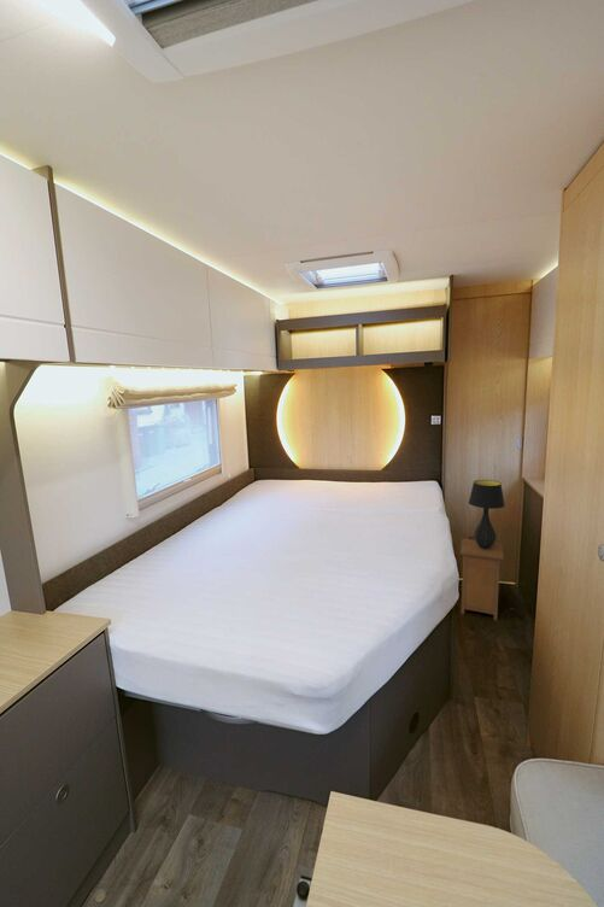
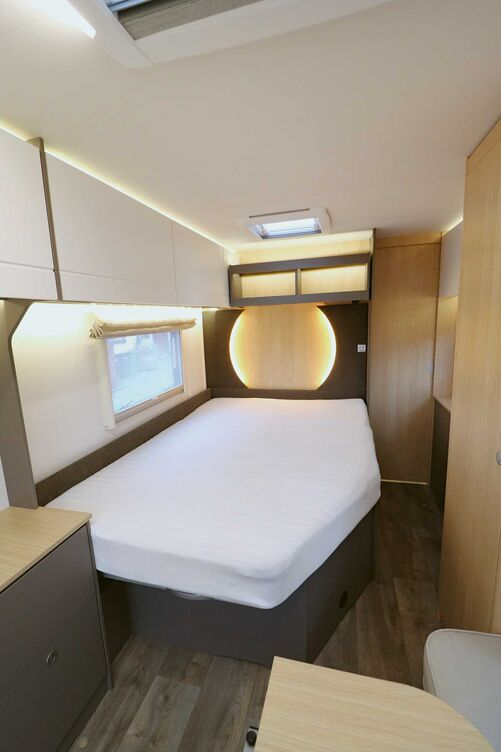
- nightstand (480, 574)
- table lamp (485, 515)
